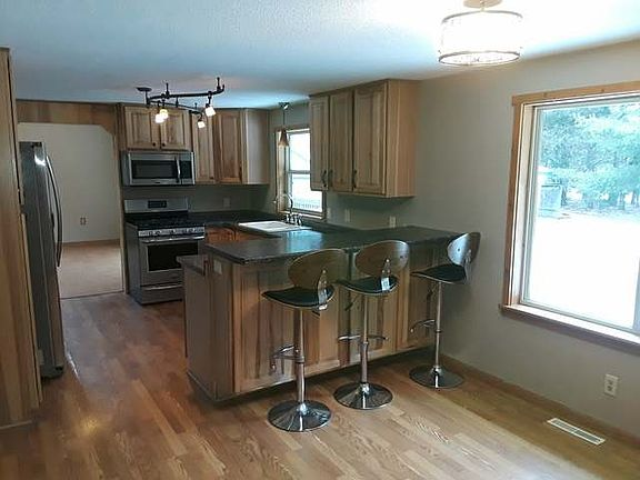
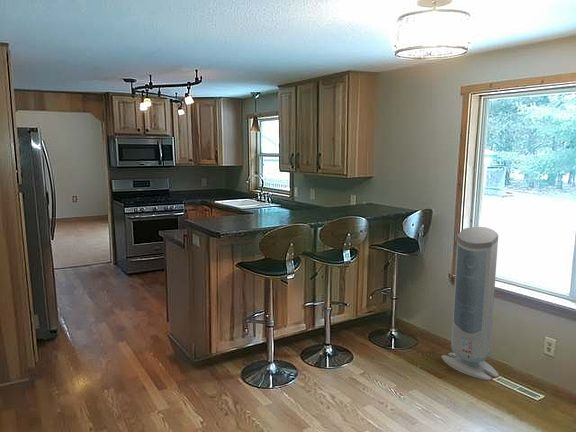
+ air purifier (473, 299)
